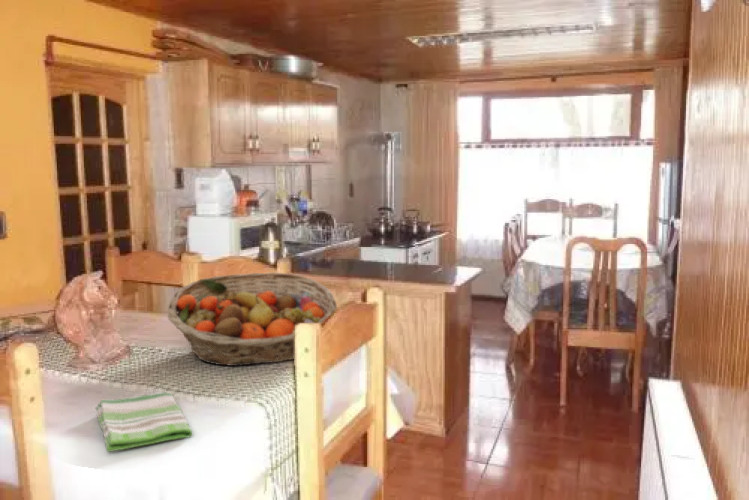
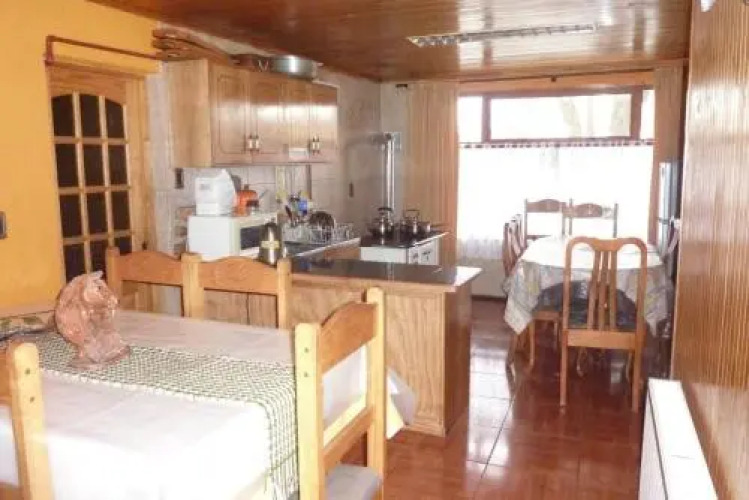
- dish towel (142, 417)
- fruit basket (254, 316)
